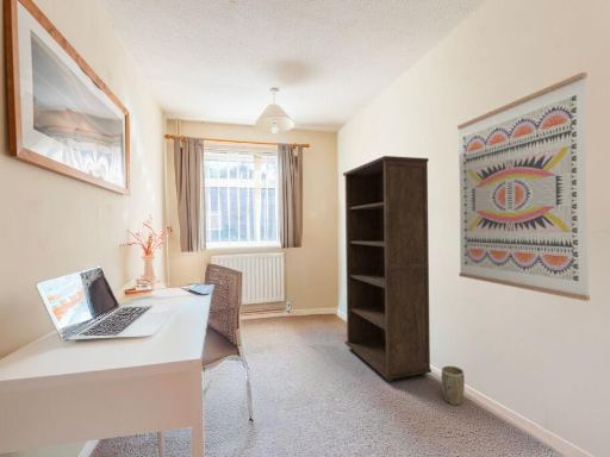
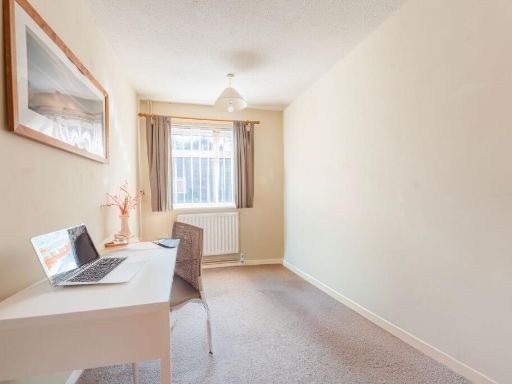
- wall art (510, 195)
- bookcase (381, 264)
- plant pot (453, 384)
